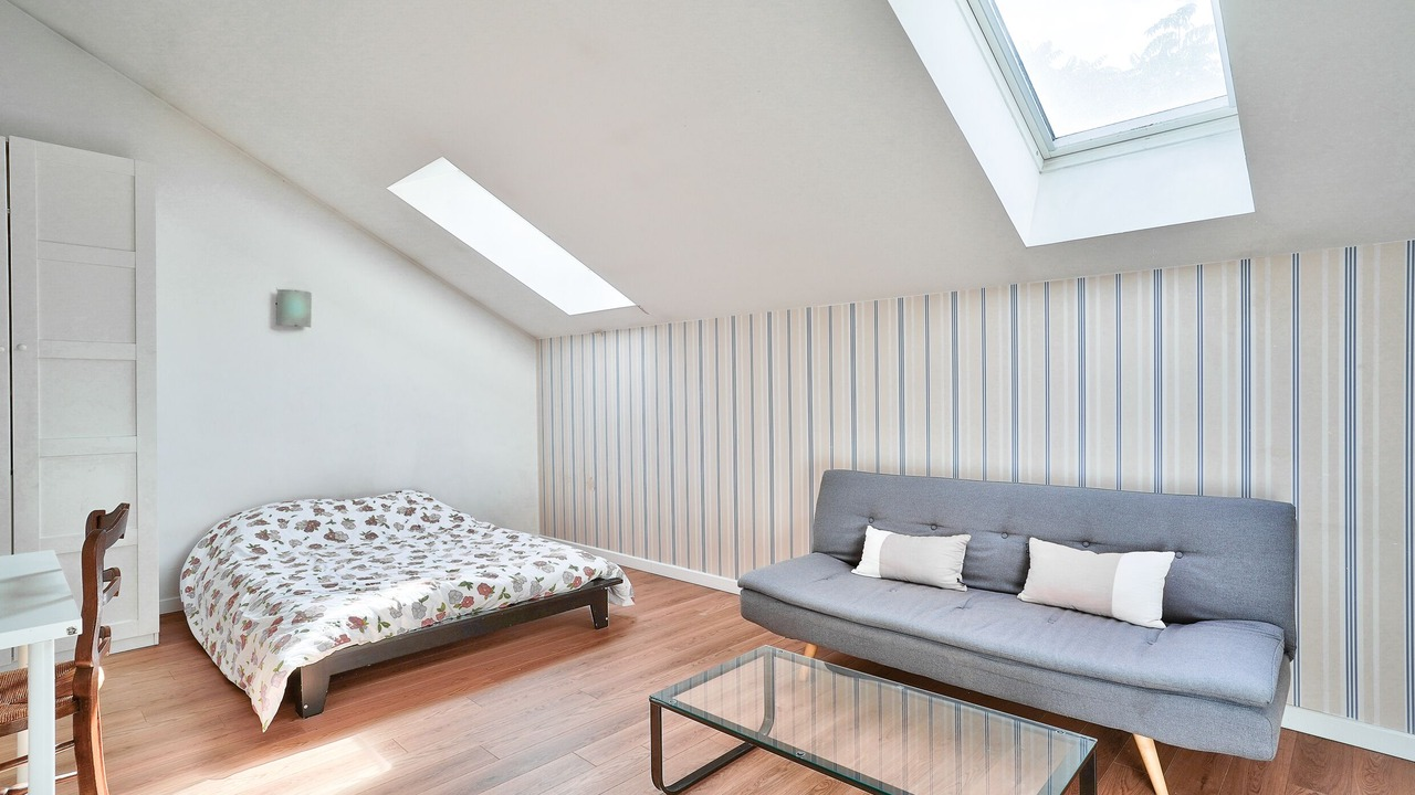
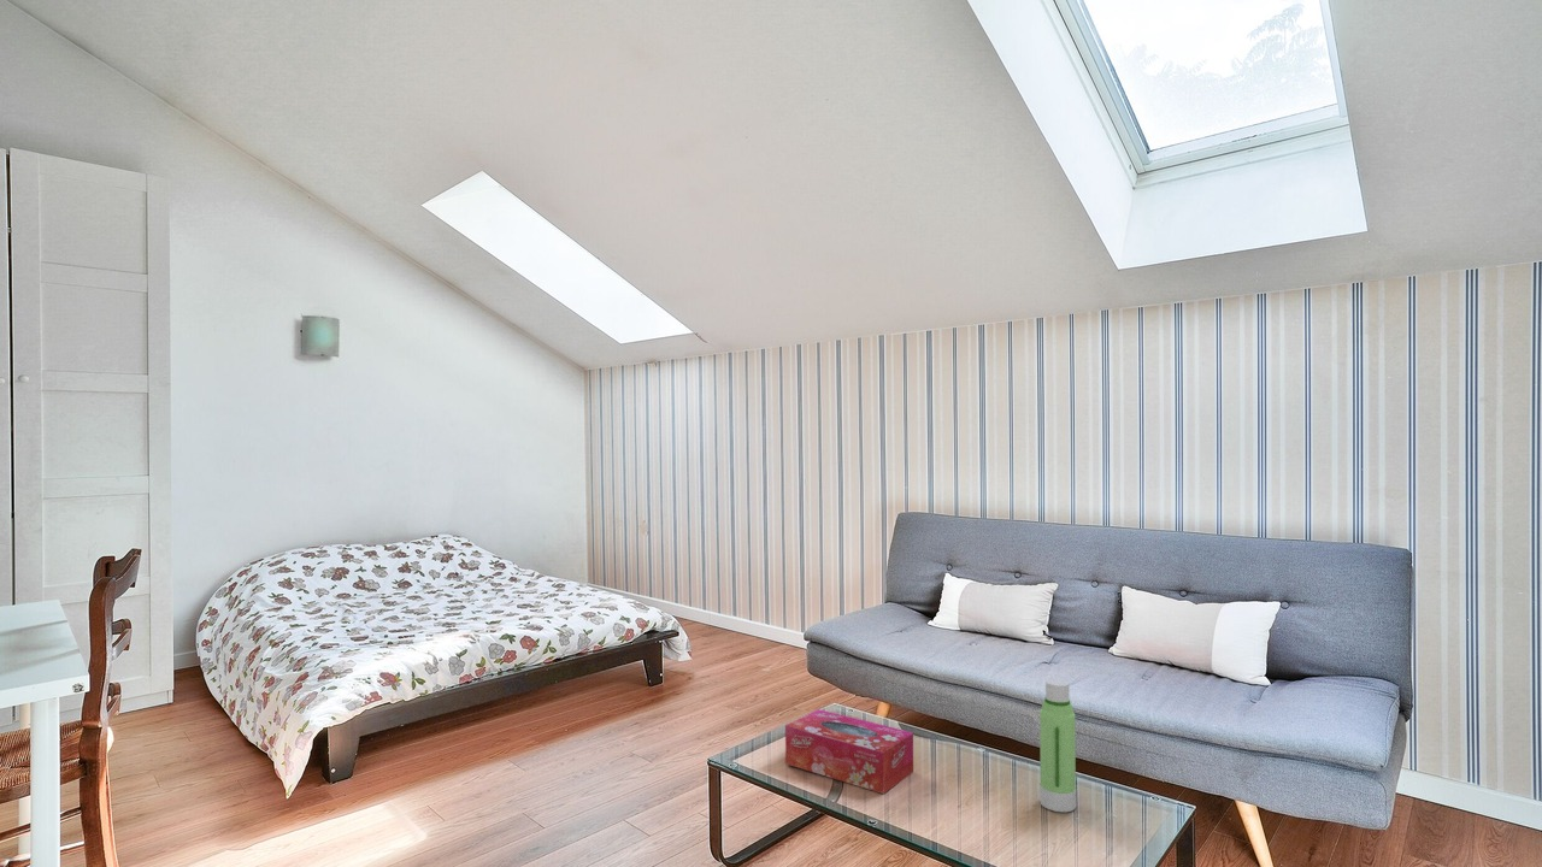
+ tissue box (848, 748)
+ water bottle (1057, 743)
